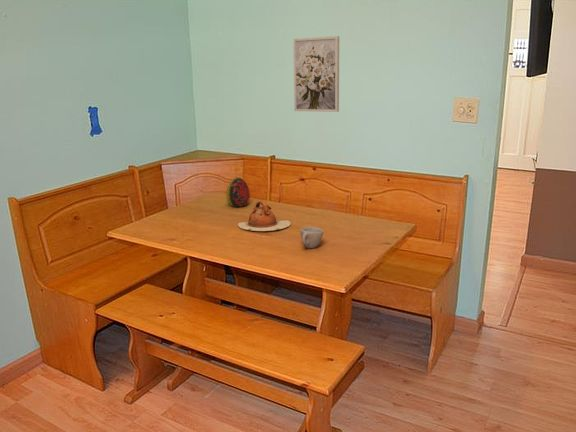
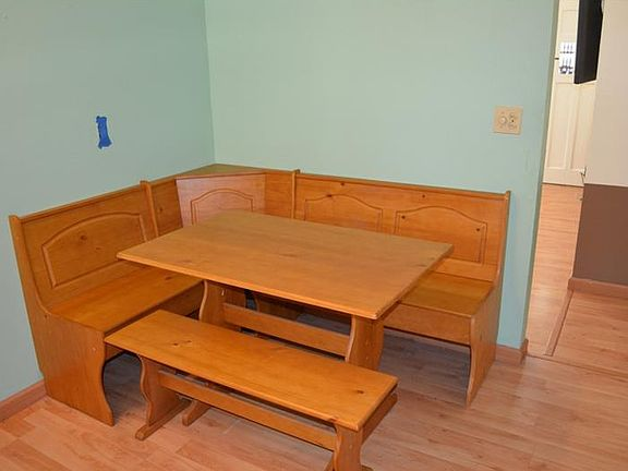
- cup (310, 238)
- decorative egg (237, 191)
- teapot (264, 212)
- wall art (316, 75)
